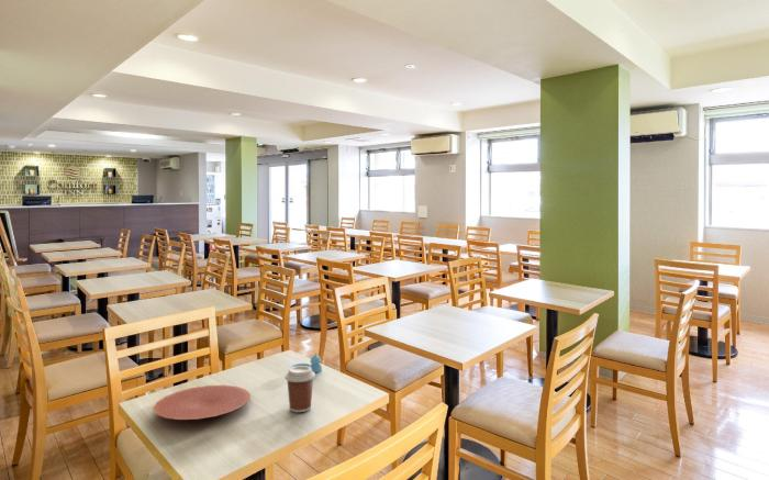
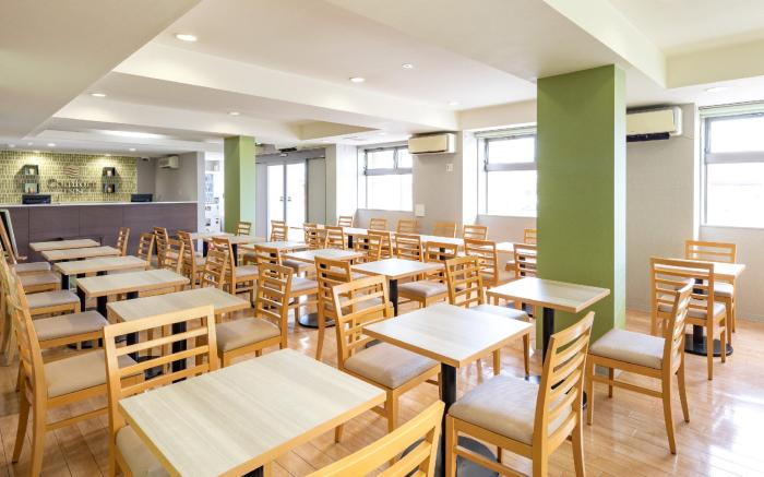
- coffee cup (300, 388)
- plate (203, 404)
- salt and pepper shaker set (307, 364)
